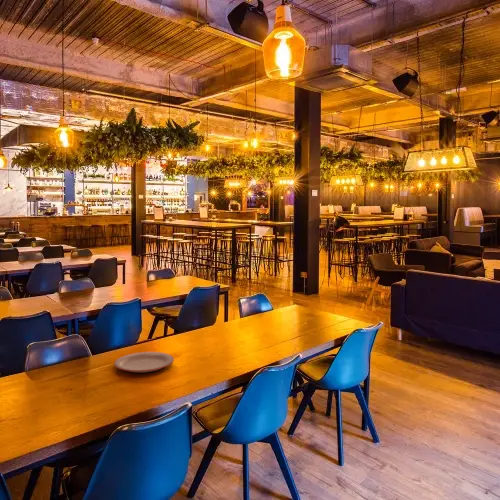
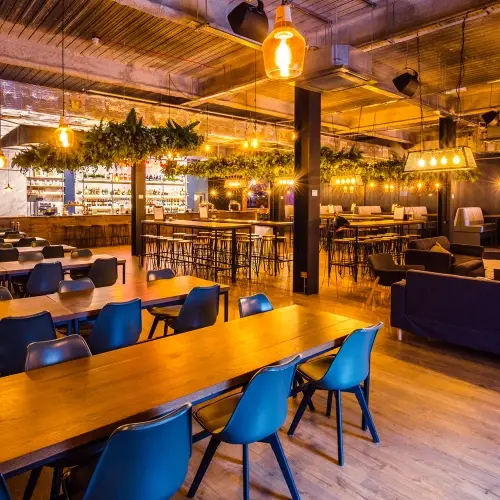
- plate (144, 362)
